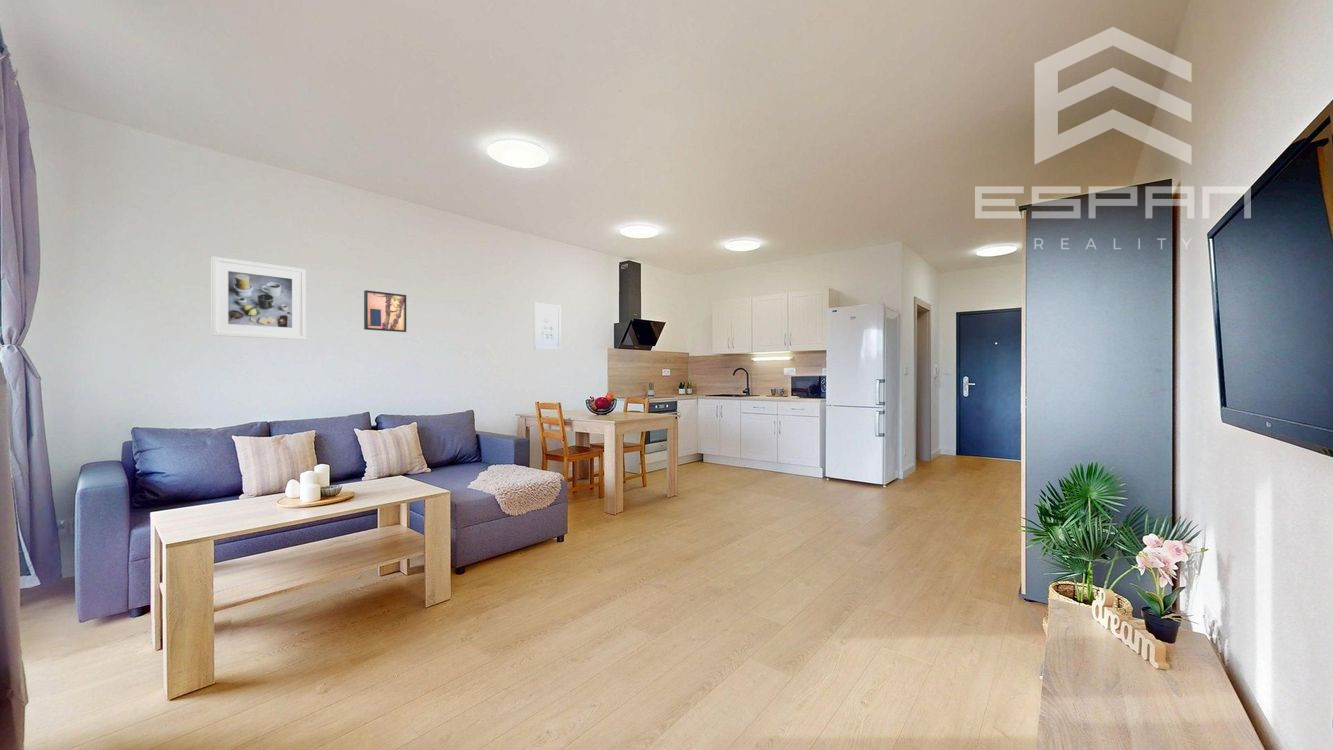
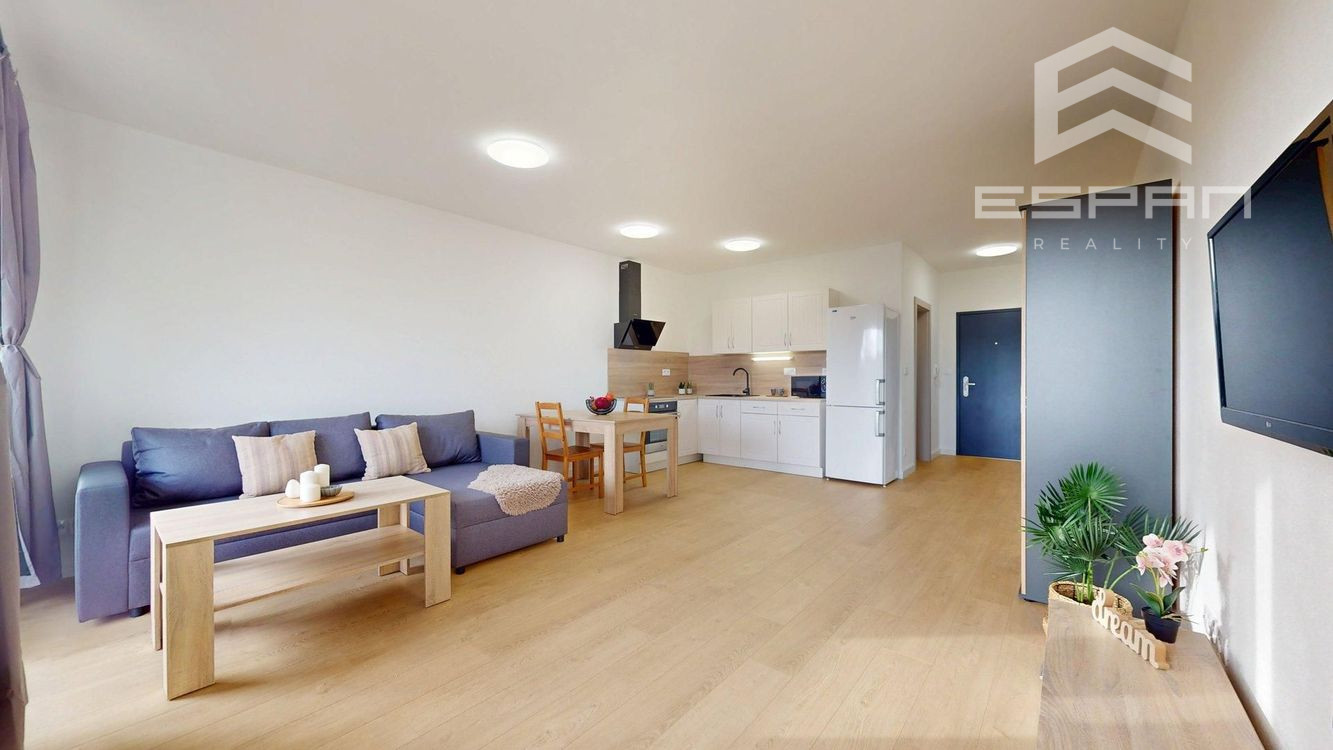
- wall art (547, 326)
- wall art (385, 311)
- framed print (261, 300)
